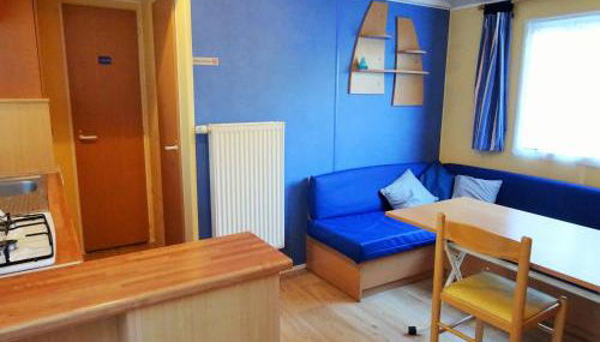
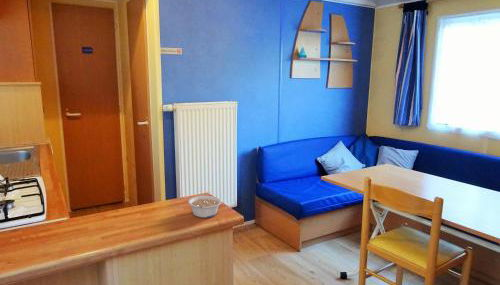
+ legume (205, 206)
